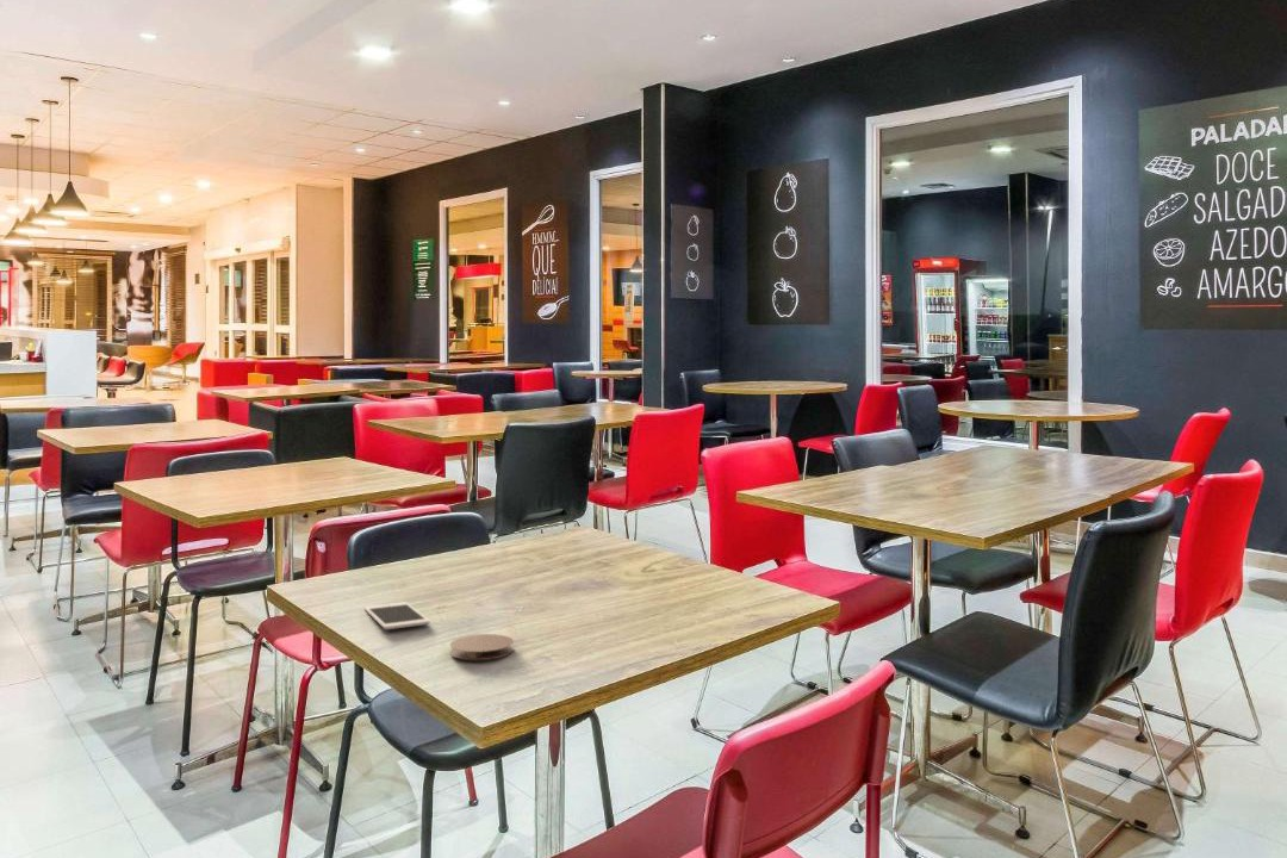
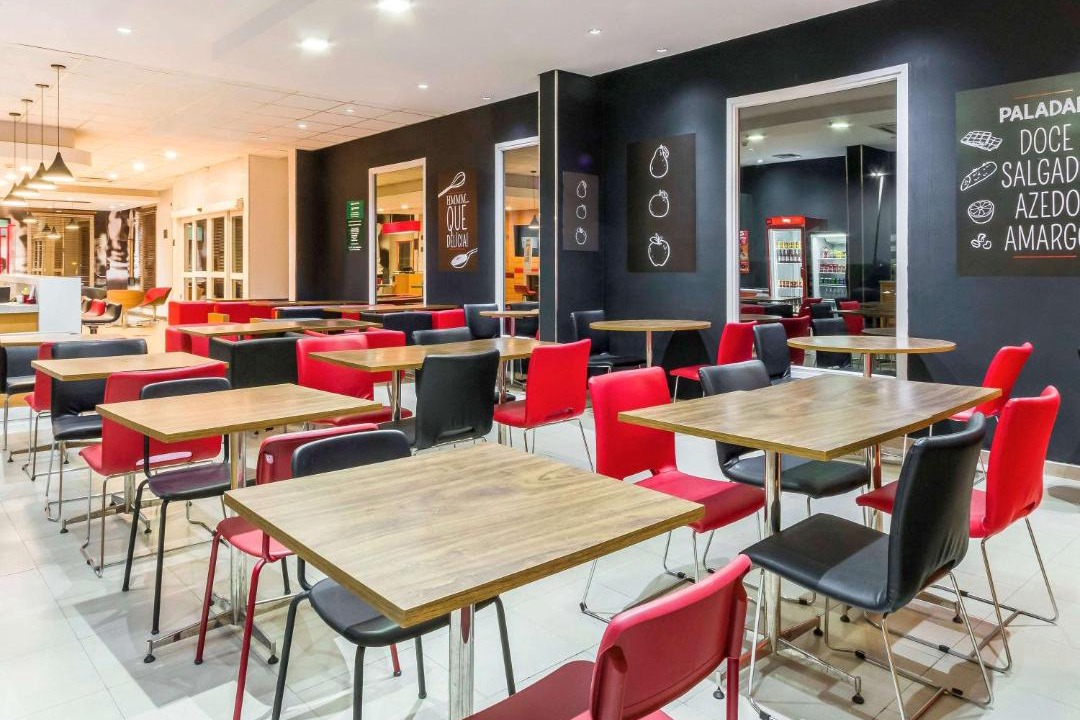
- cell phone (396, 615)
- coaster (481, 646)
